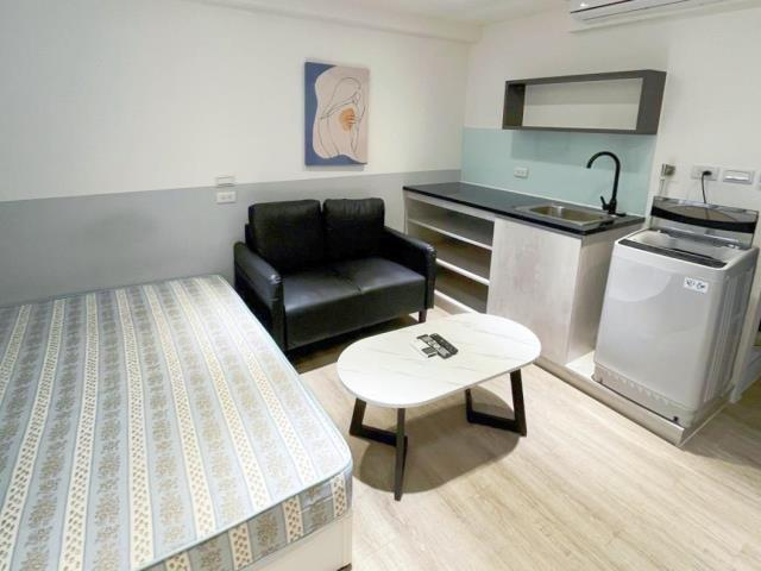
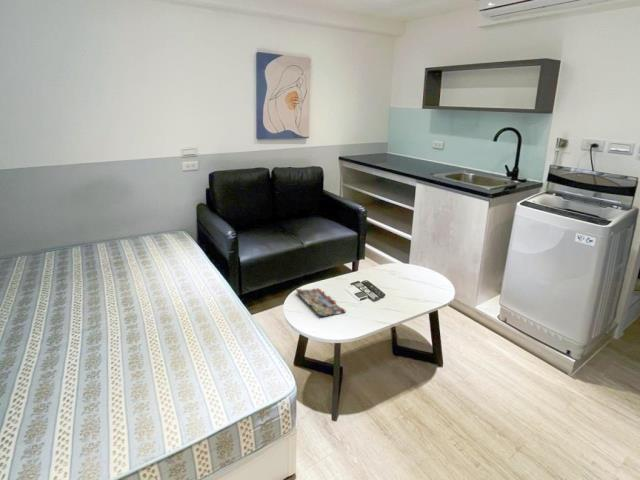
+ magazine (319, 299)
